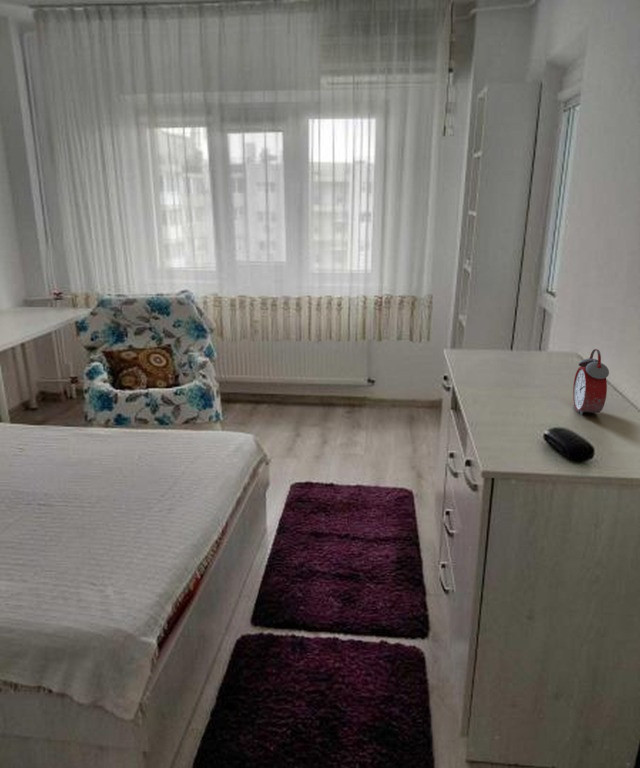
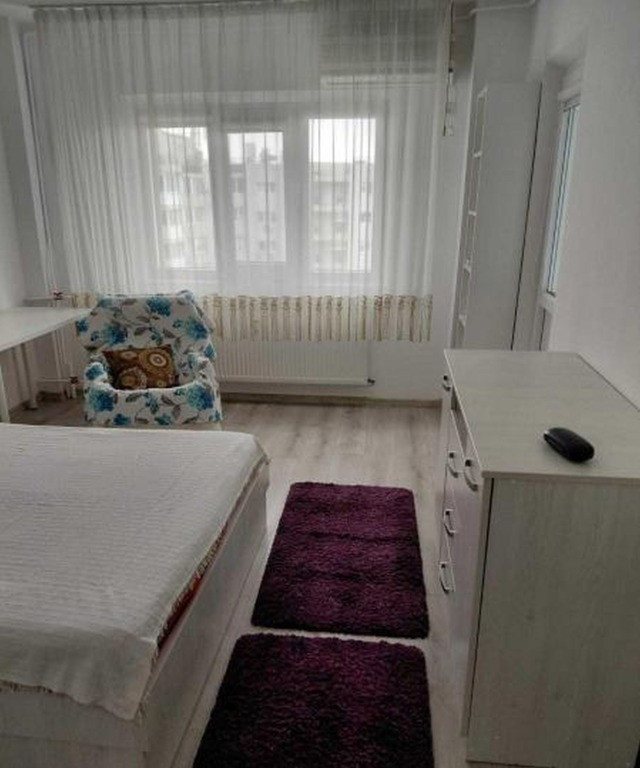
- alarm clock (591, 380)
